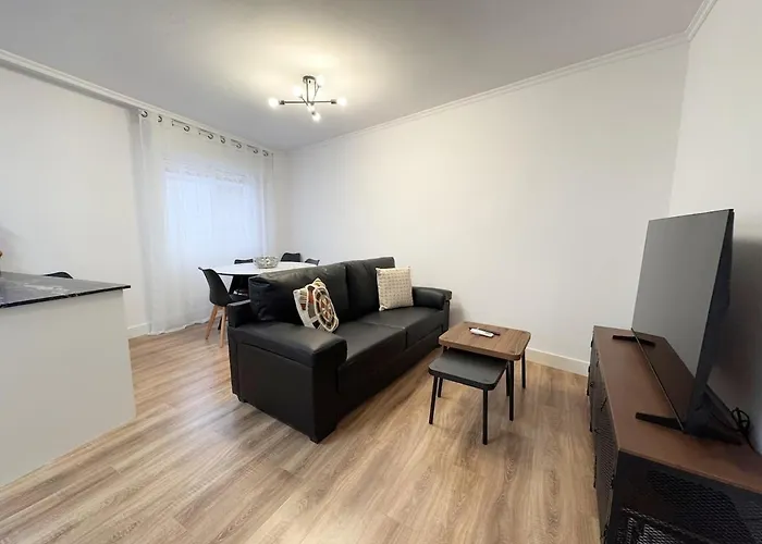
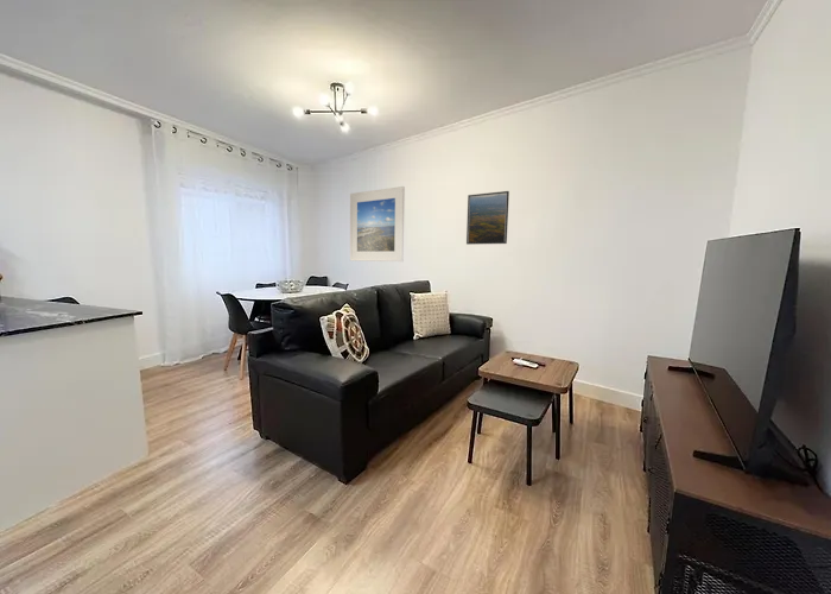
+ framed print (487, 219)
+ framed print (375, 226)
